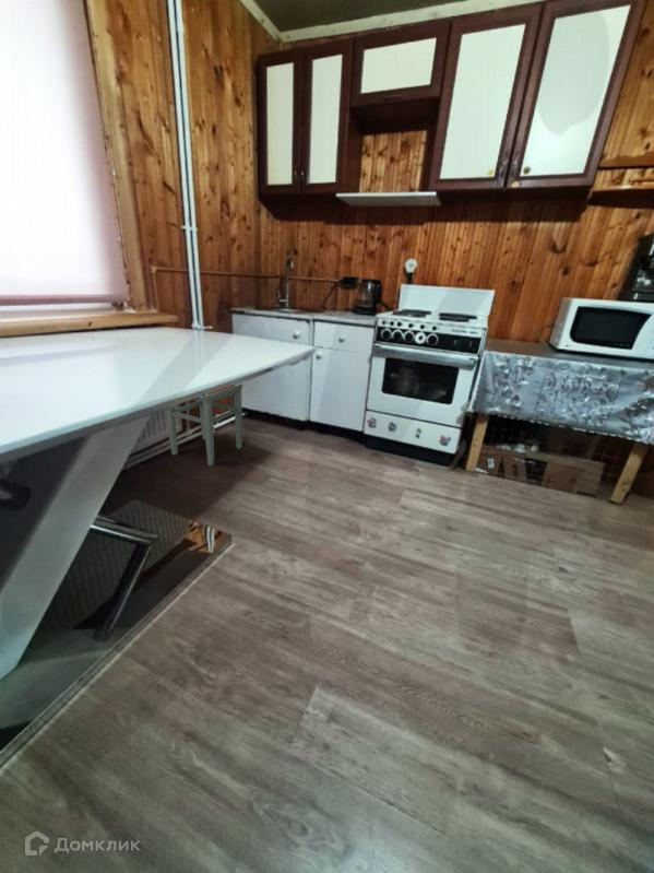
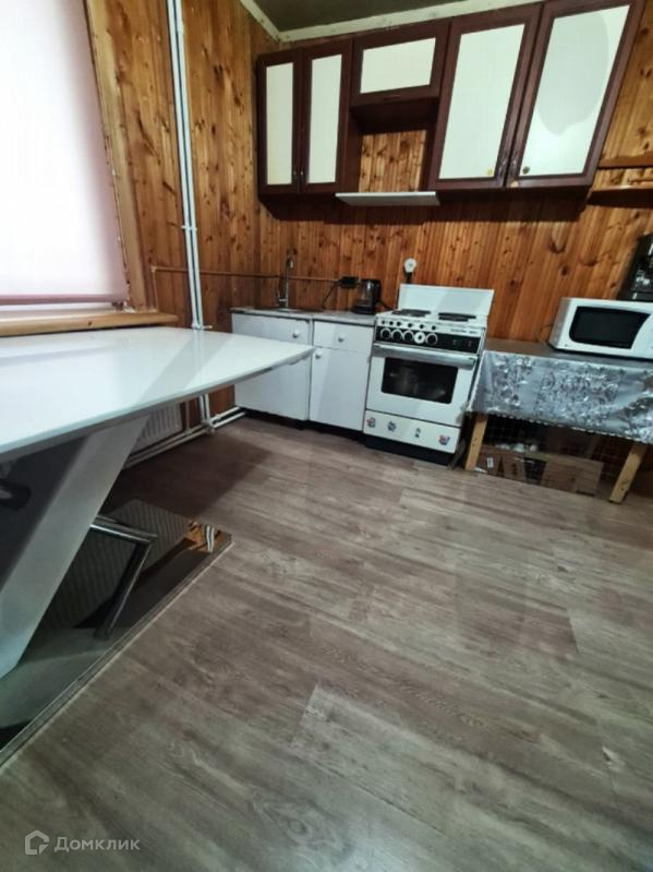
- stool (205, 418)
